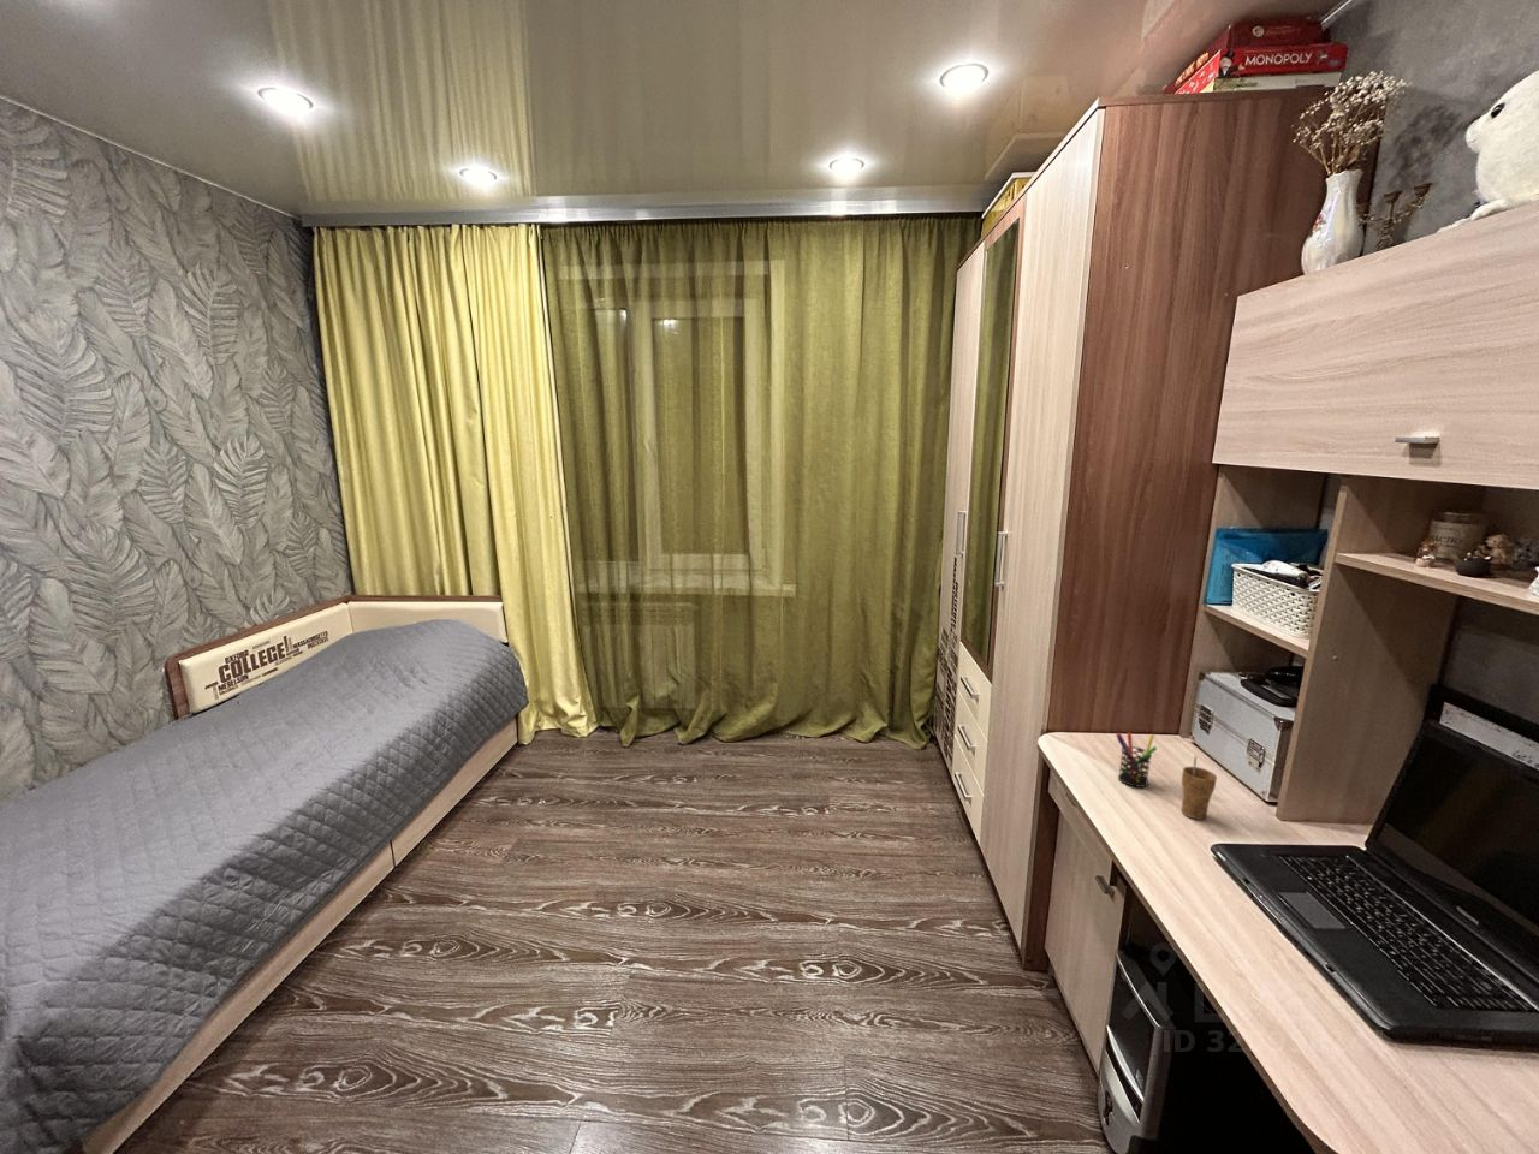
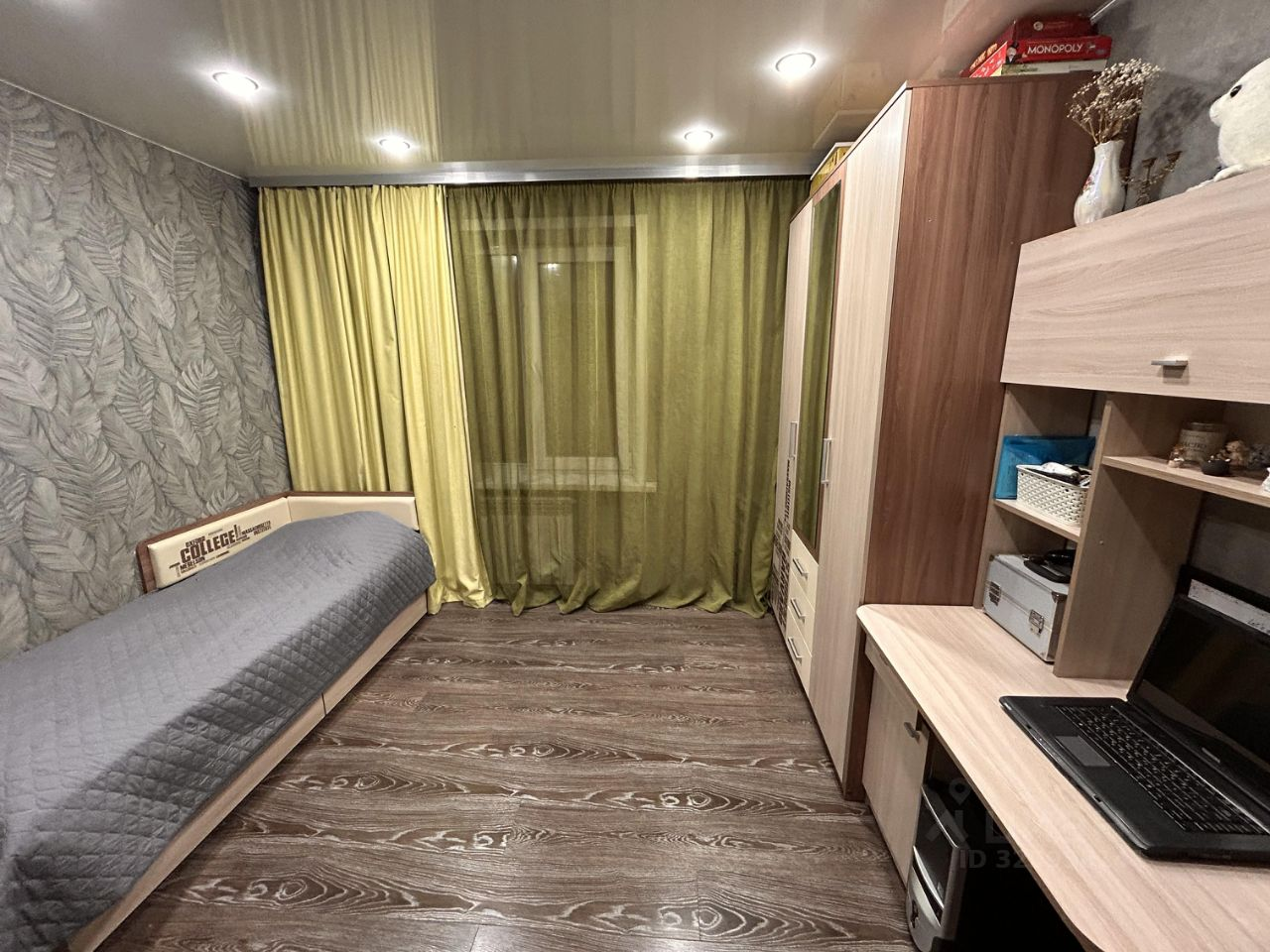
- pen holder (1138, 758)
- cup (1196, 788)
